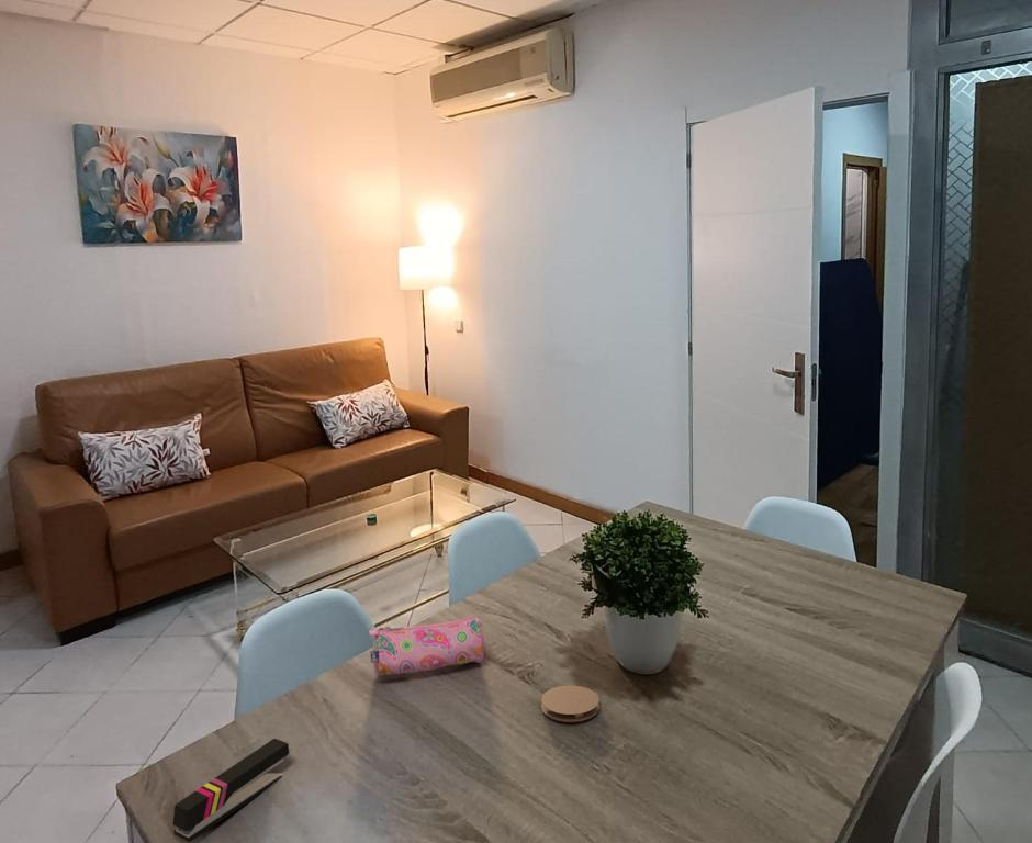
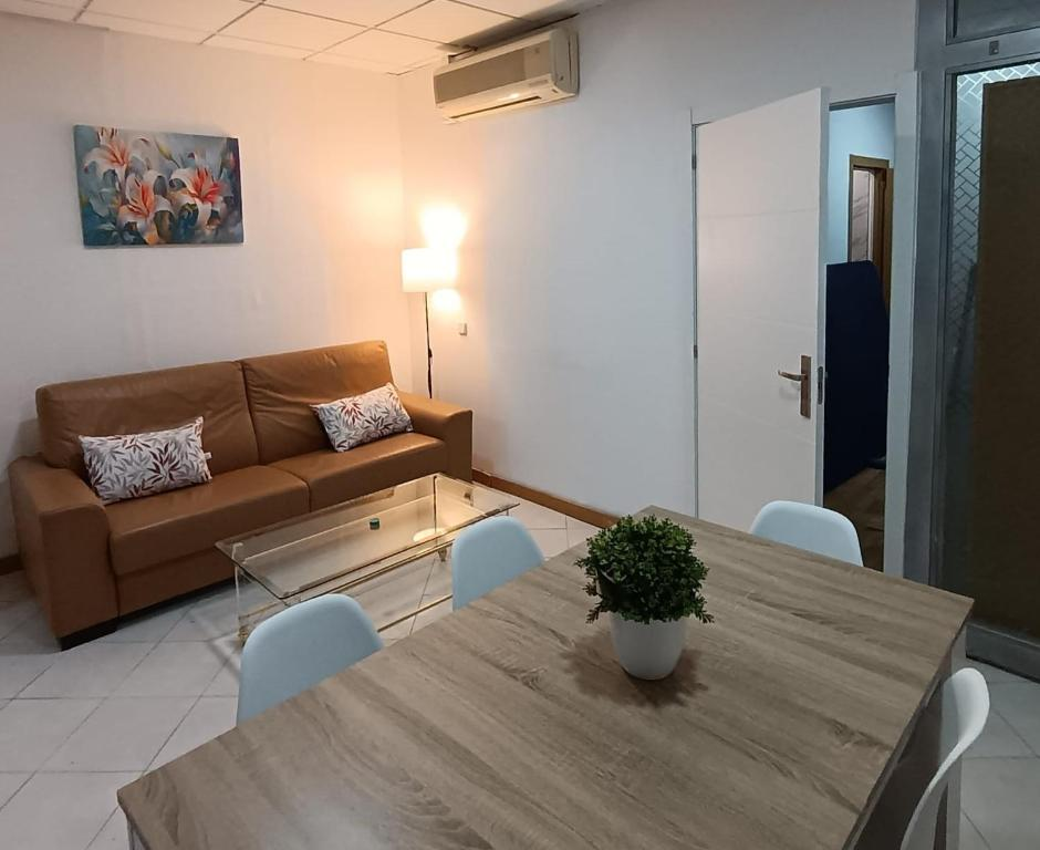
- coaster (570, 702)
- stapler (235, 785)
- pencil case (427, 644)
